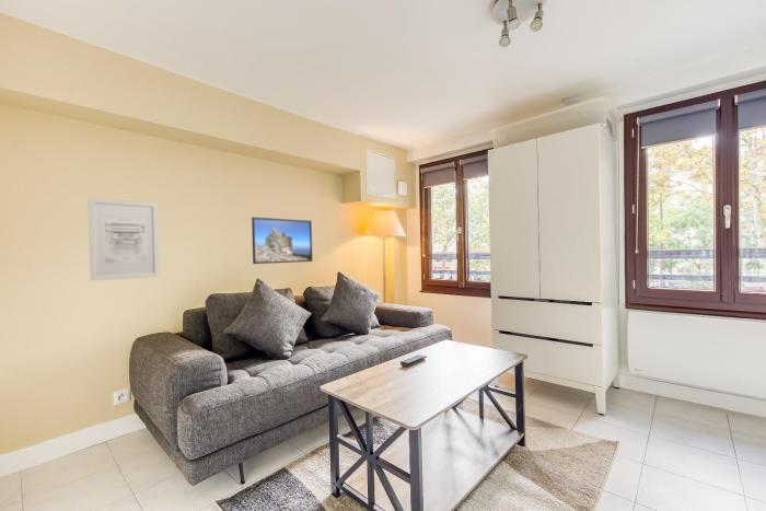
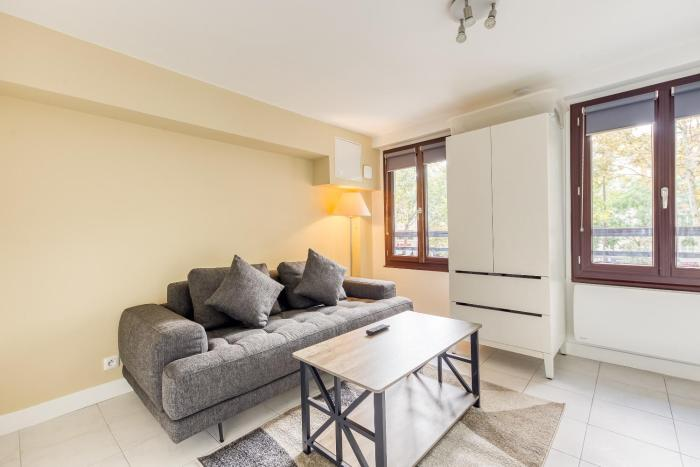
- wall art (126, 240)
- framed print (283, 241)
